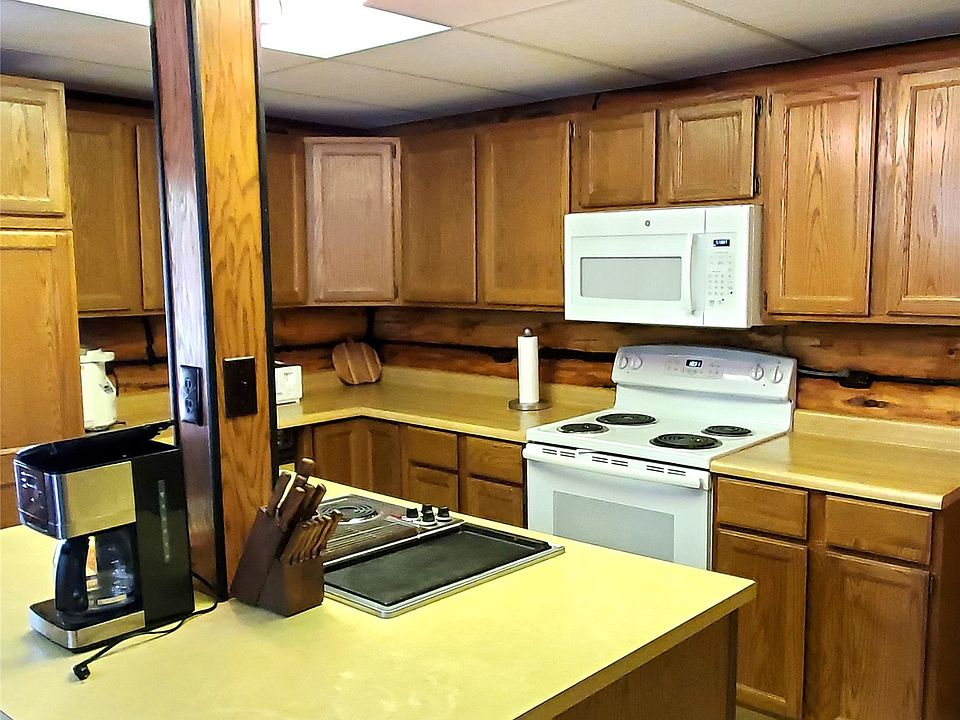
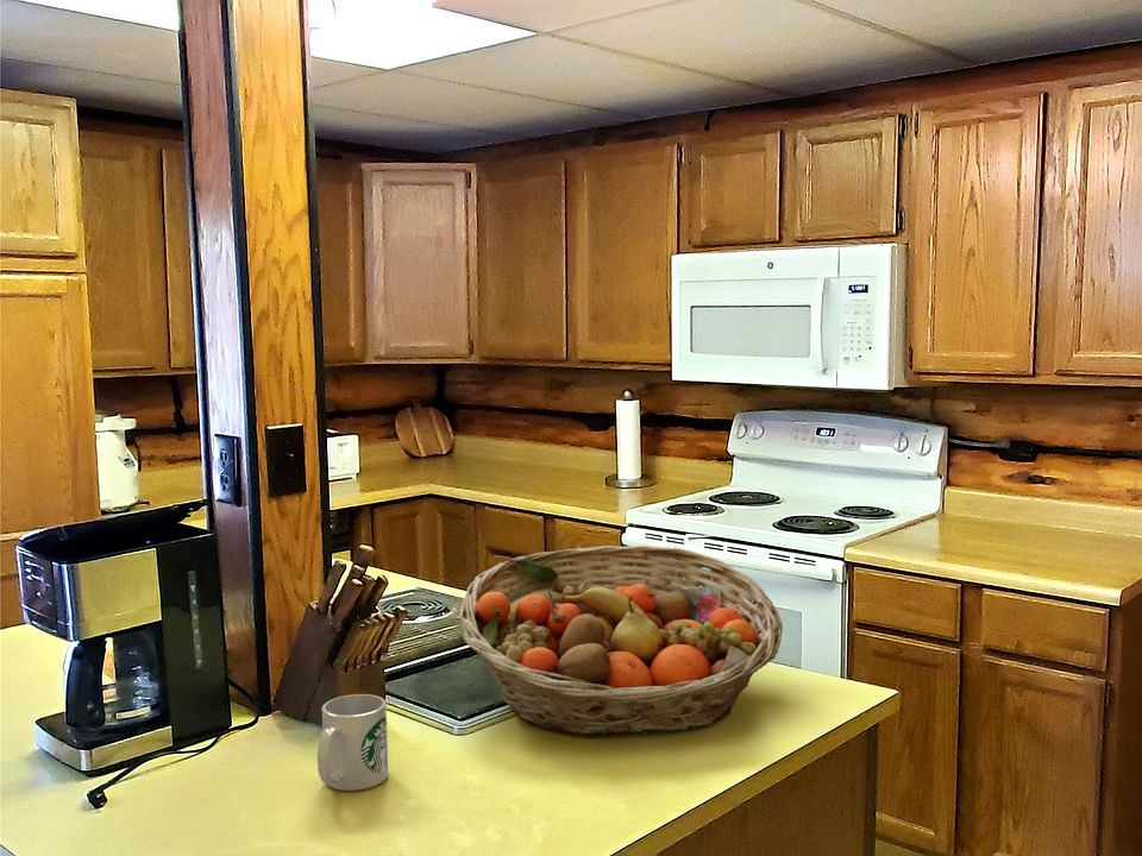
+ mug (347, 745)
+ fruit basket (620, 635)
